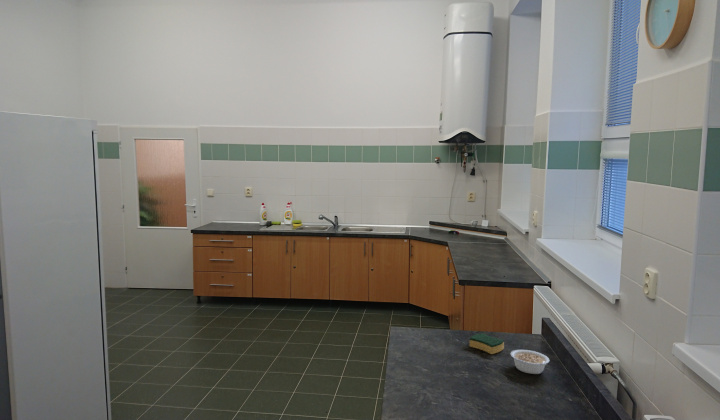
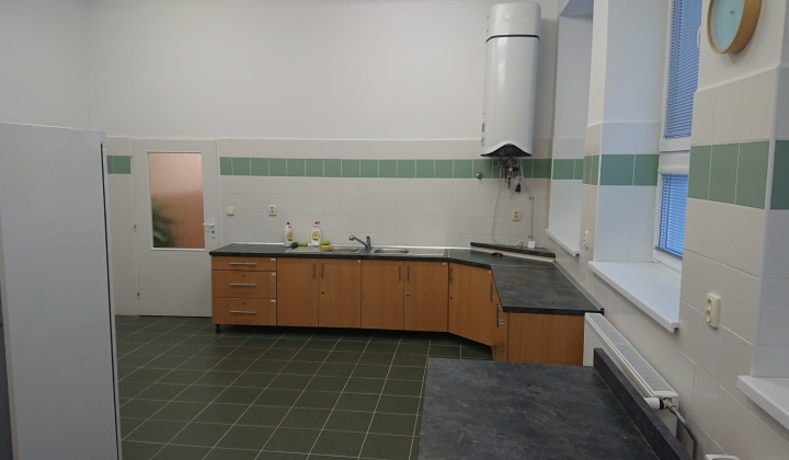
- sponge (486, 343)
- legume (530, 361)
